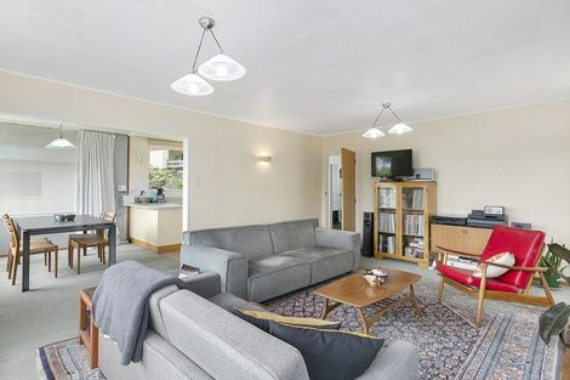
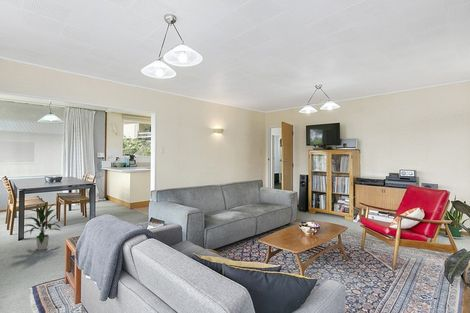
+ indoor plant (42, 226)
